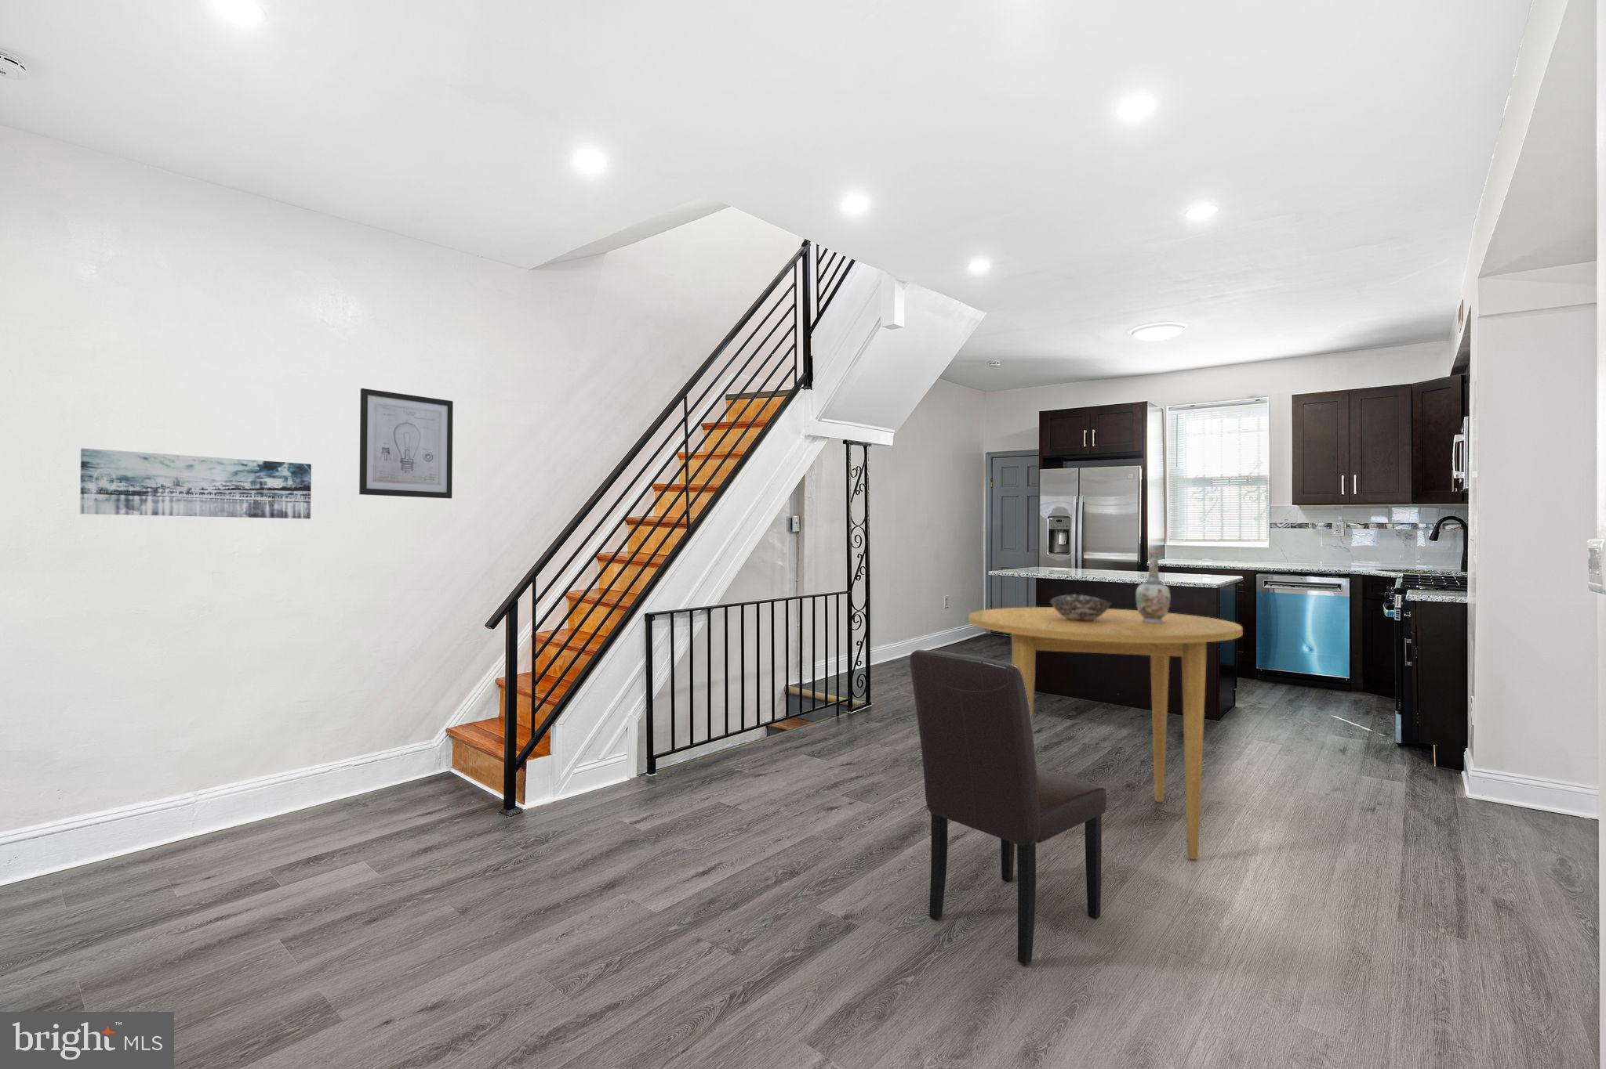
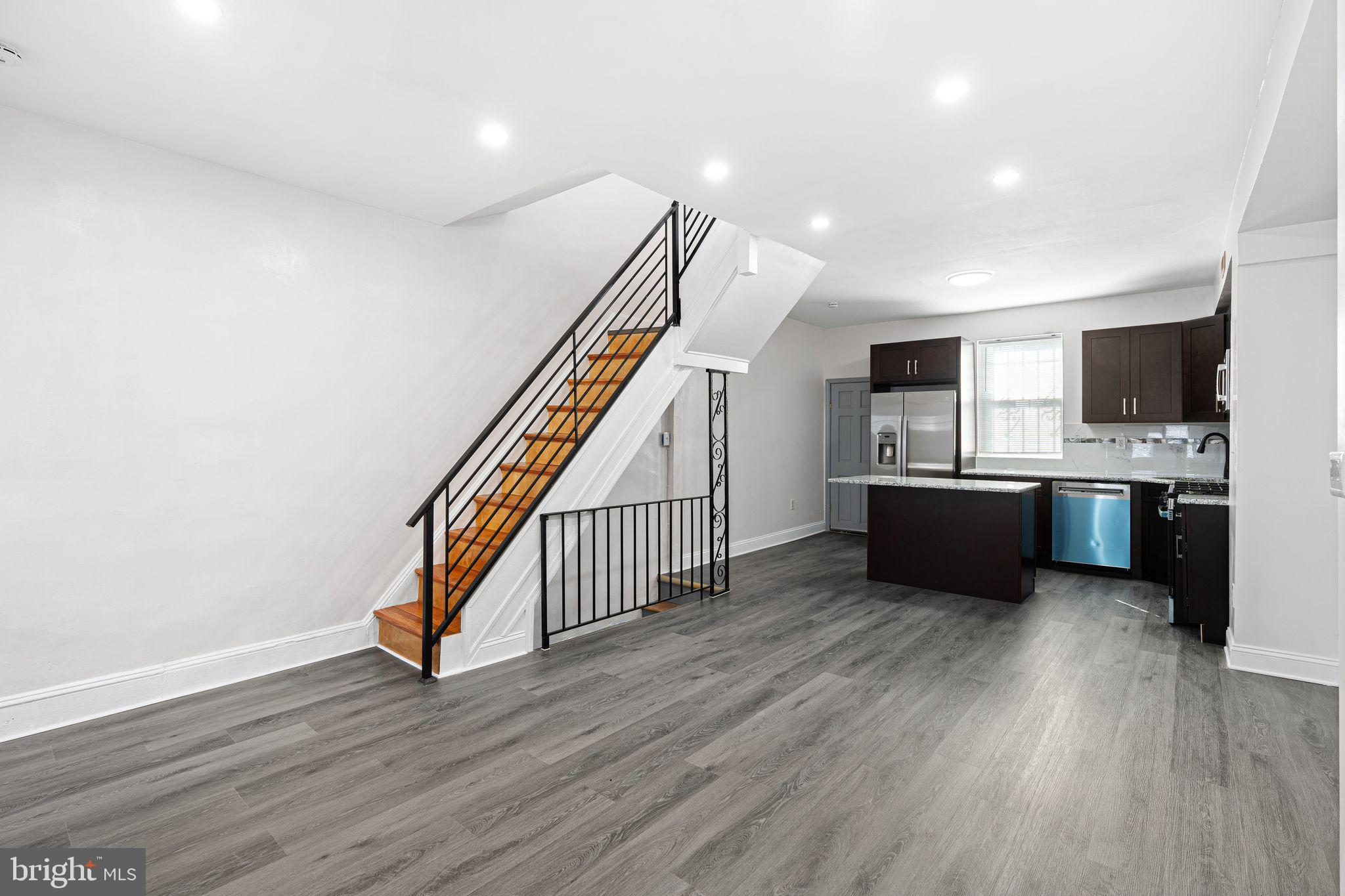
- bowl (1079, 607)
- vase (1152, 586)
- dining table (1152, 719)
- wall art (408, 445)
- wall art (205, 487)
- chair (1009, 784)
